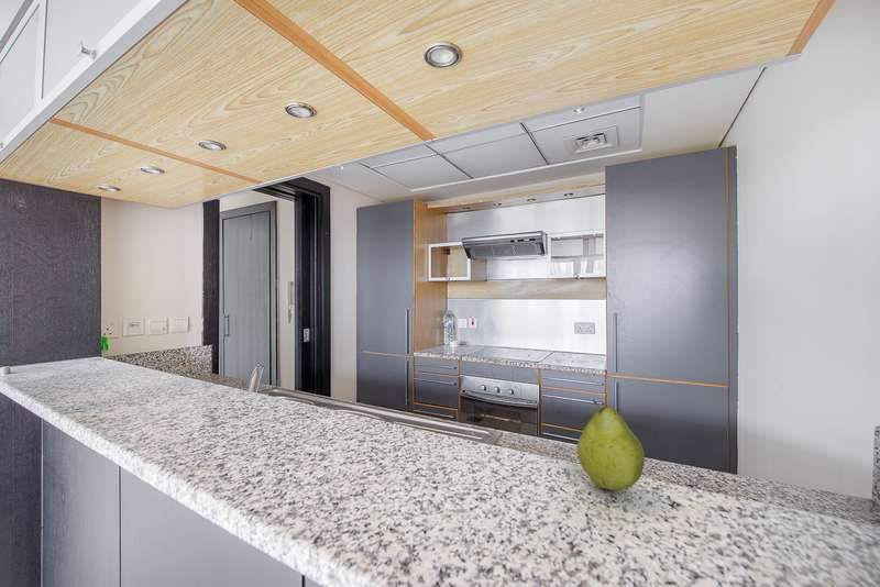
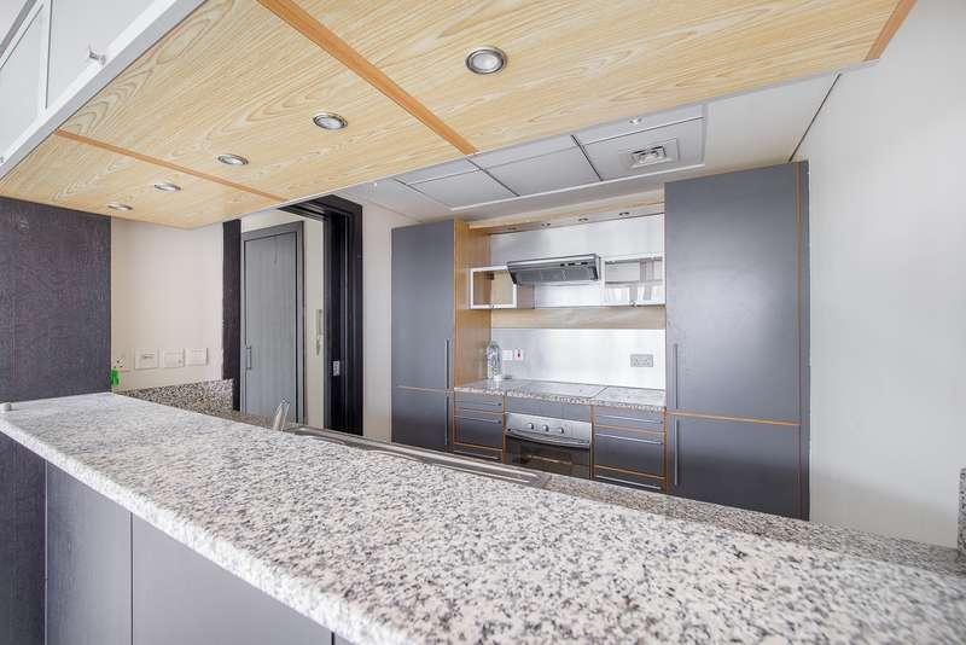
- fruit (609, 444)
